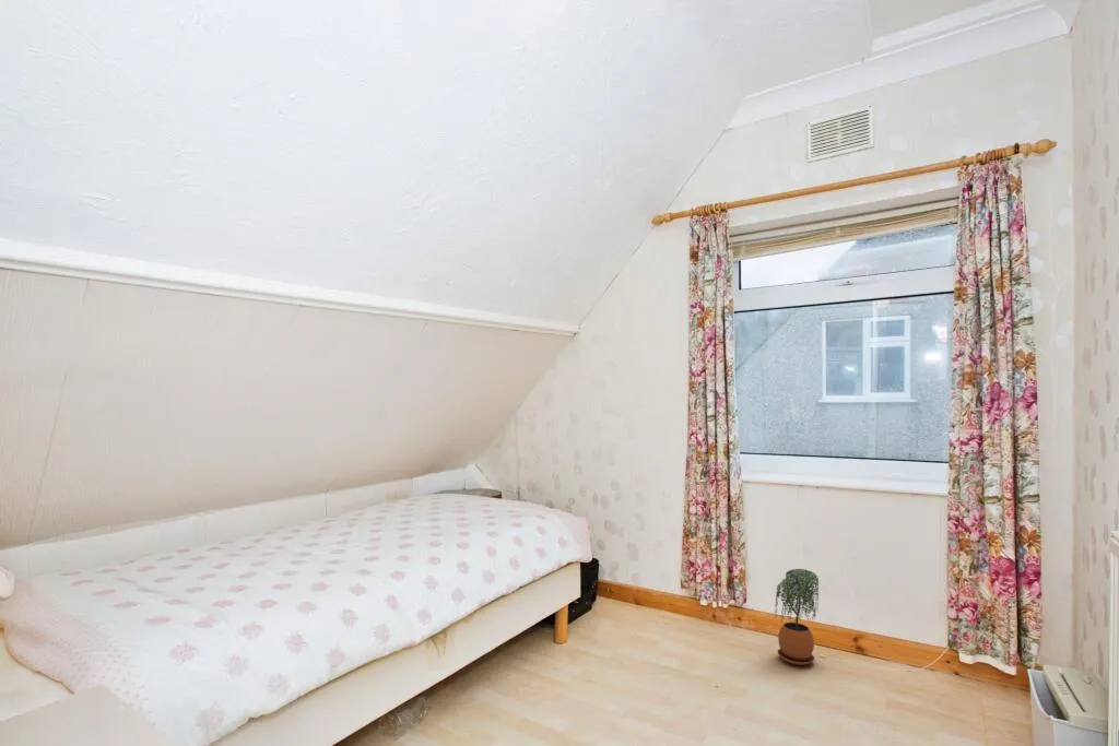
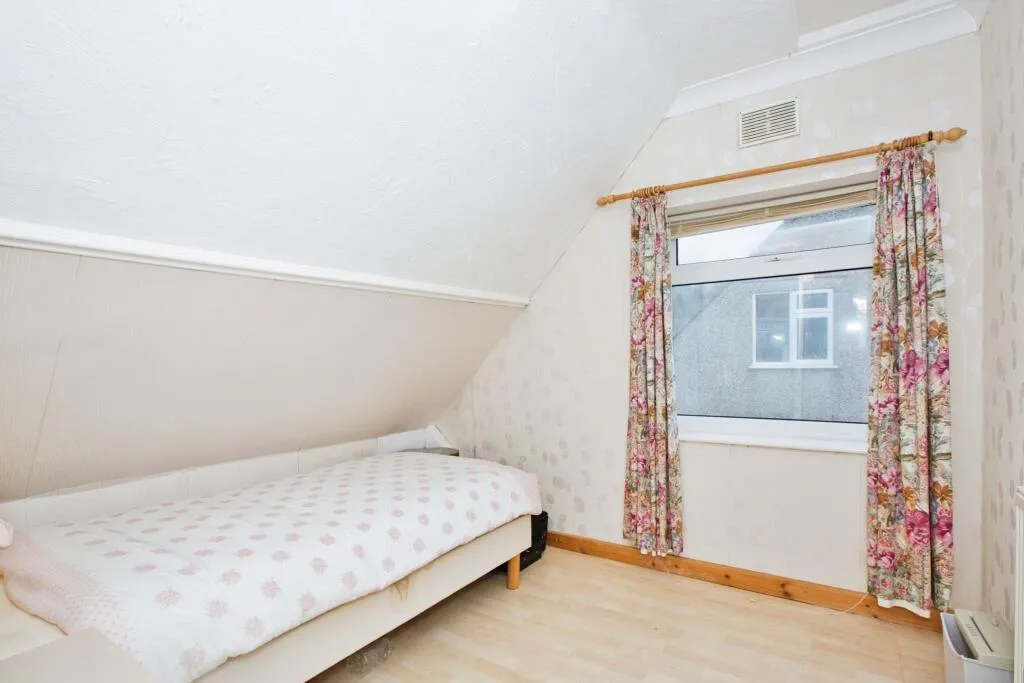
- potted plant (796, 614)
